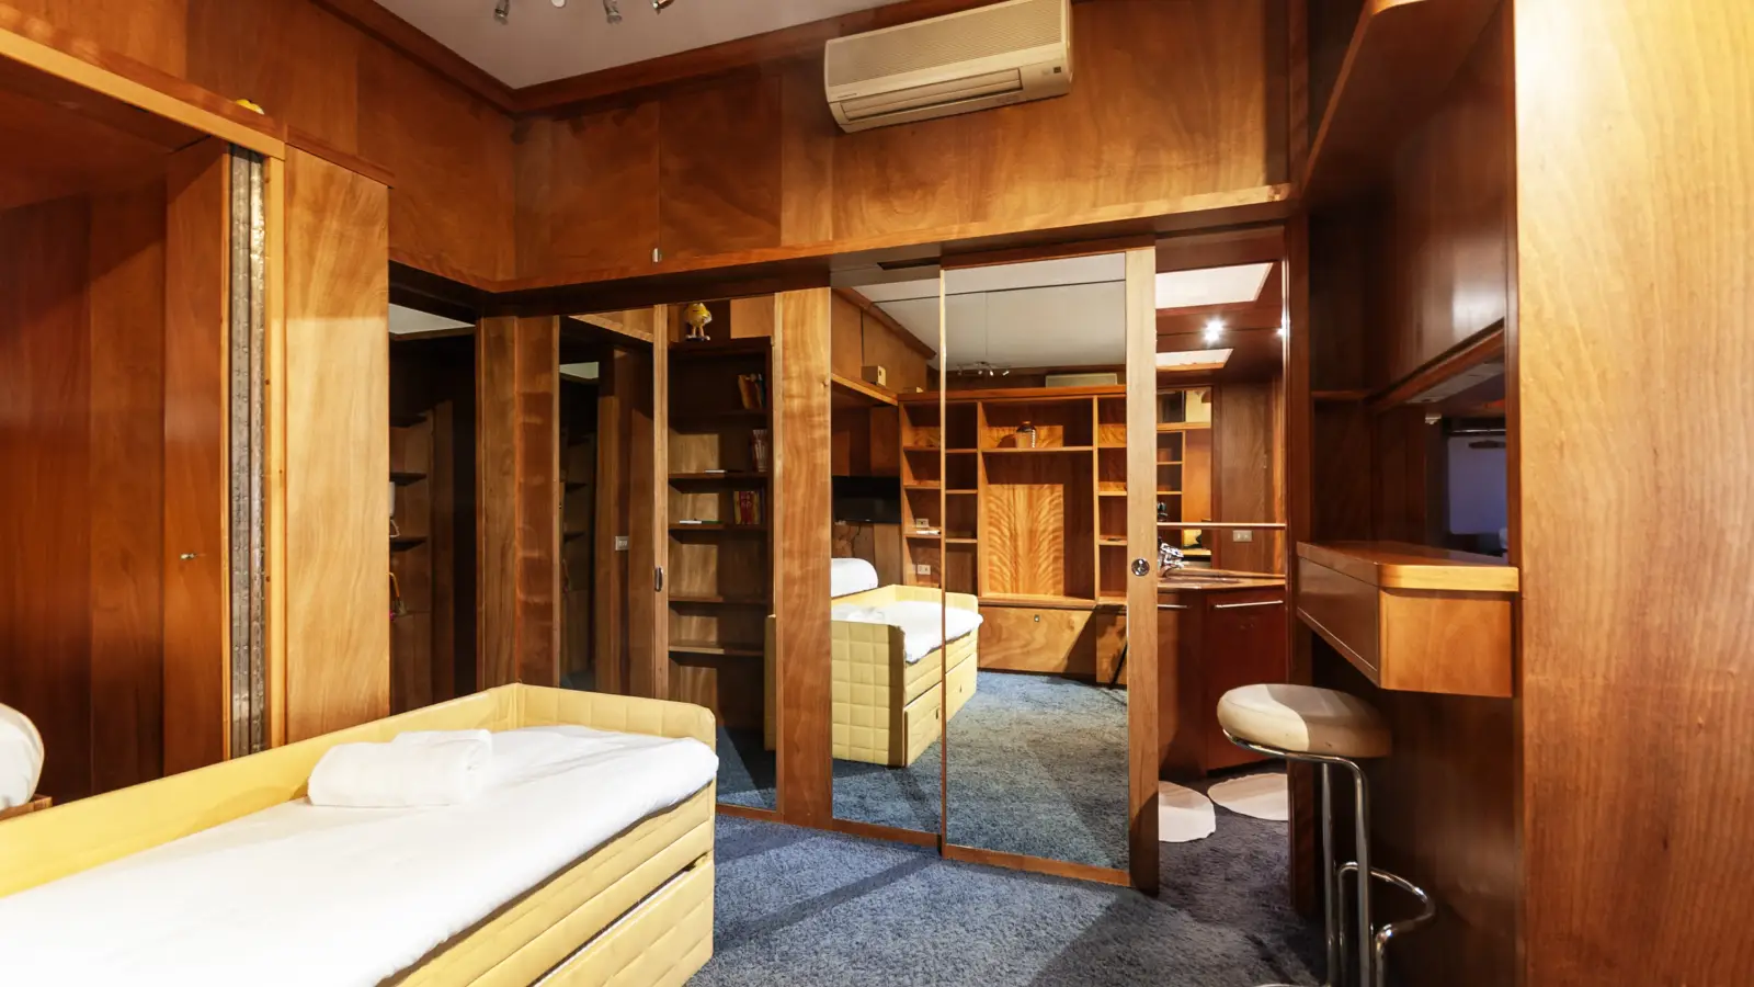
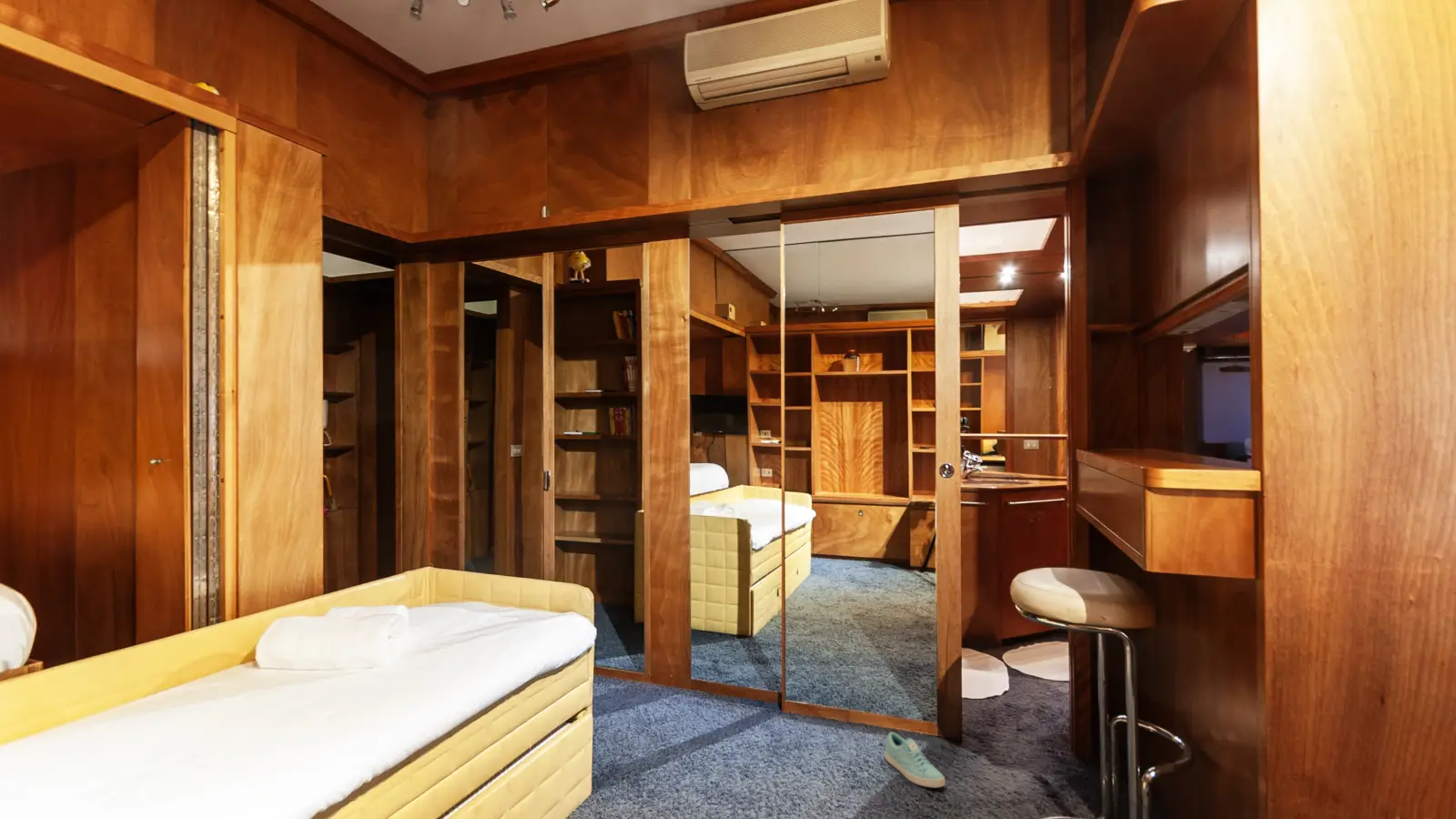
+ sneaker (912, 757)
